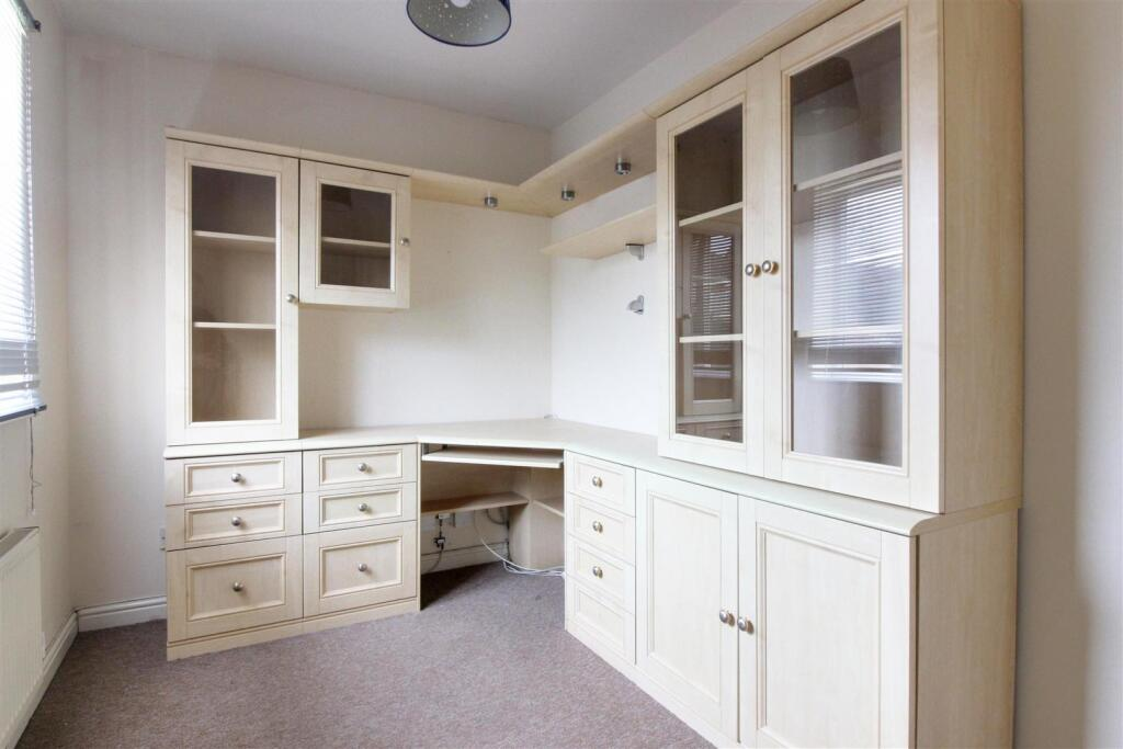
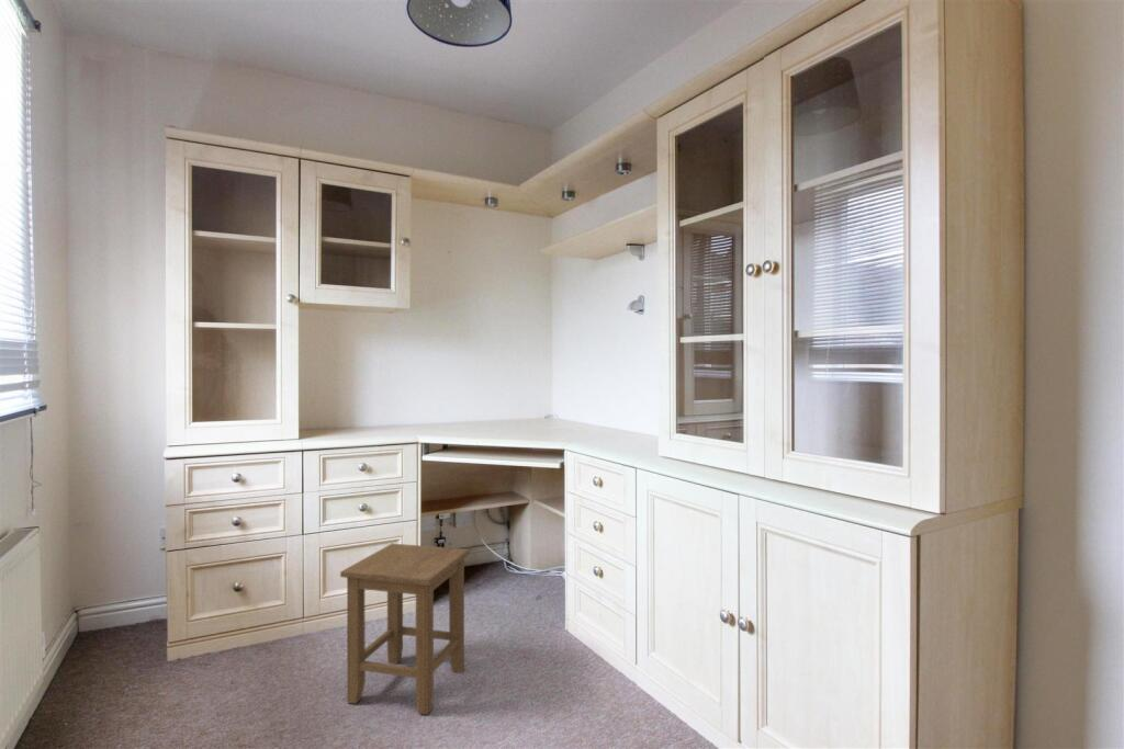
+ stool (408, 627)
